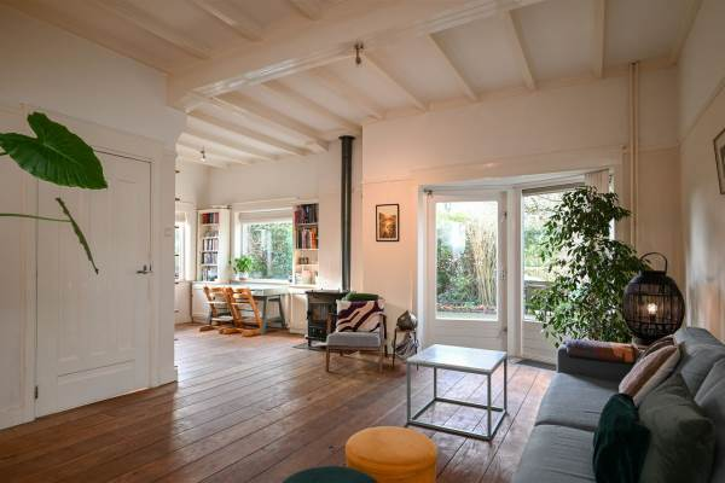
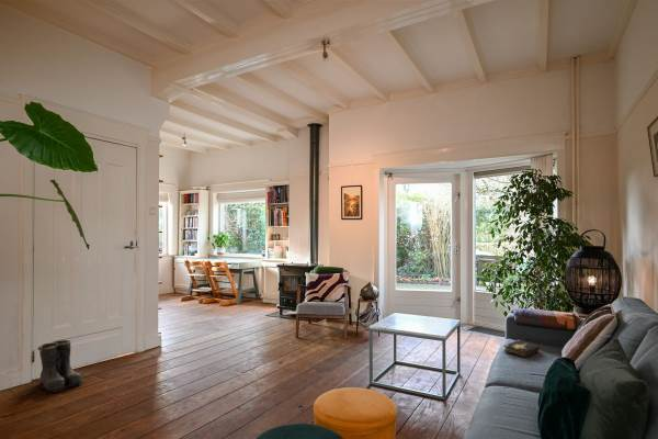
+ boots (59, 363)
+ hardback book (521, 348)
